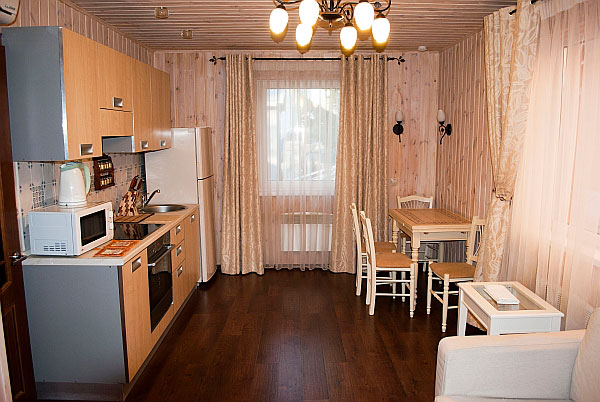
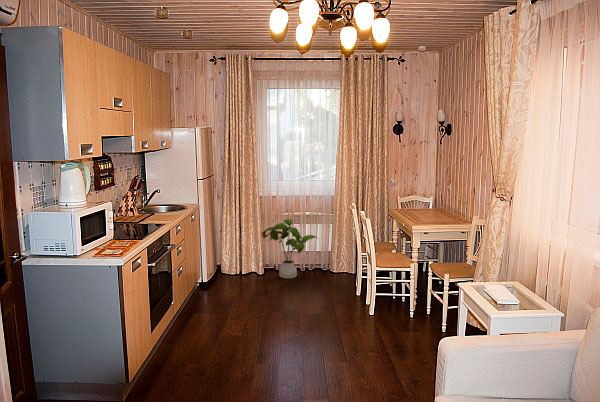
+ house plant (288, 249)
